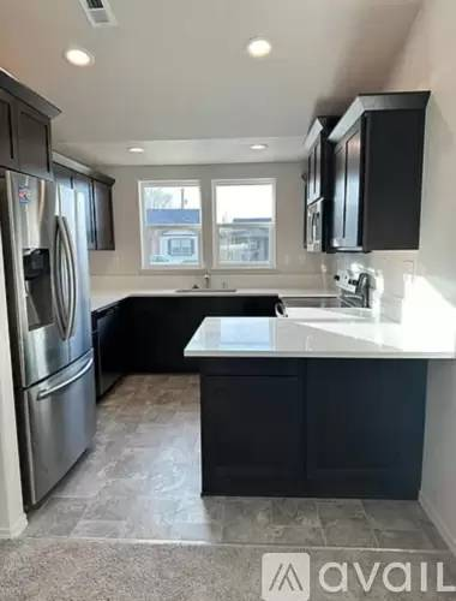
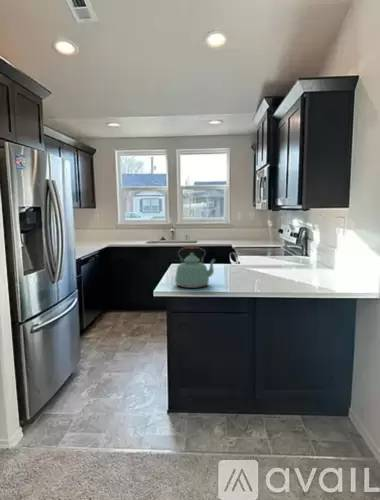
+ kettle (195, 265)
